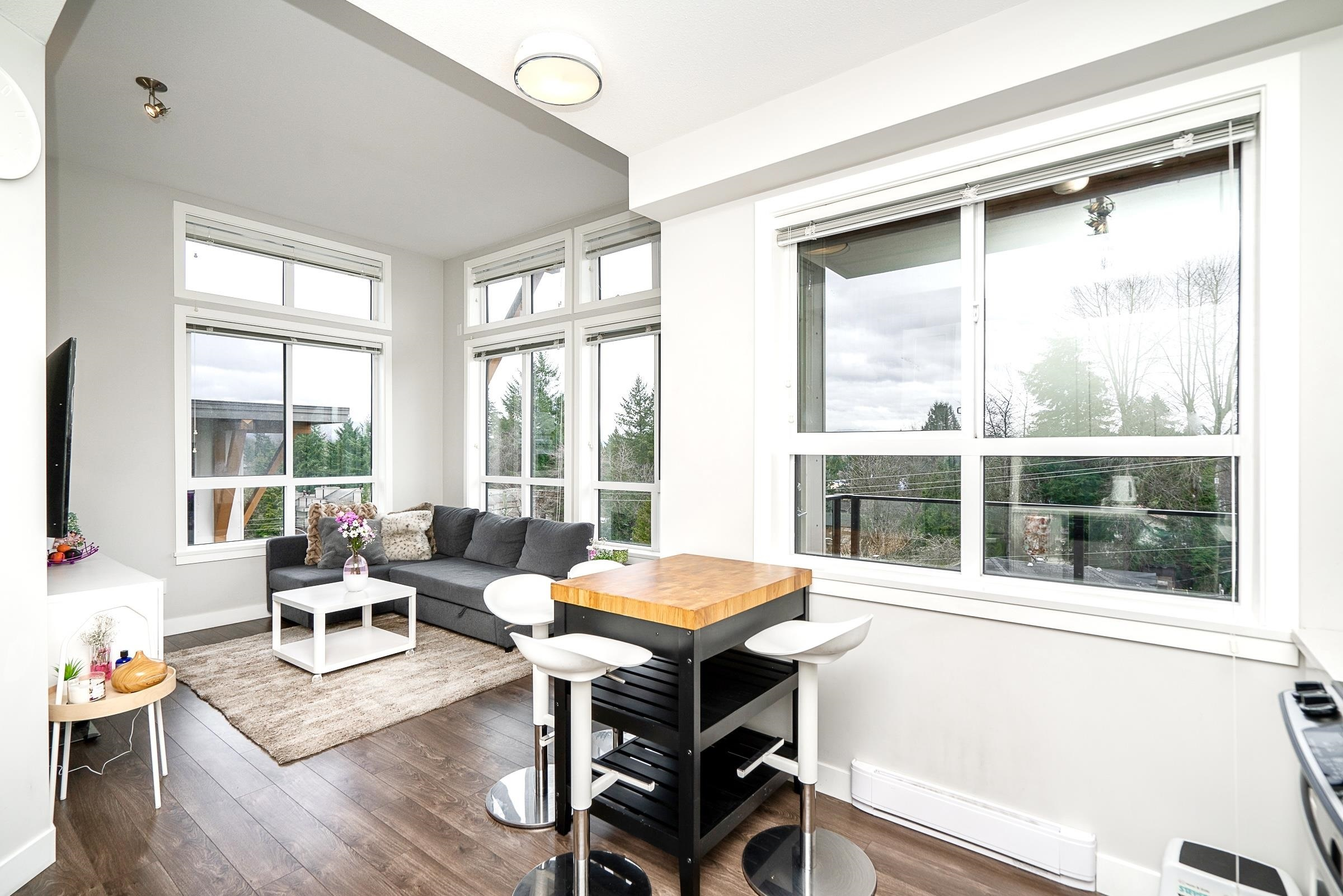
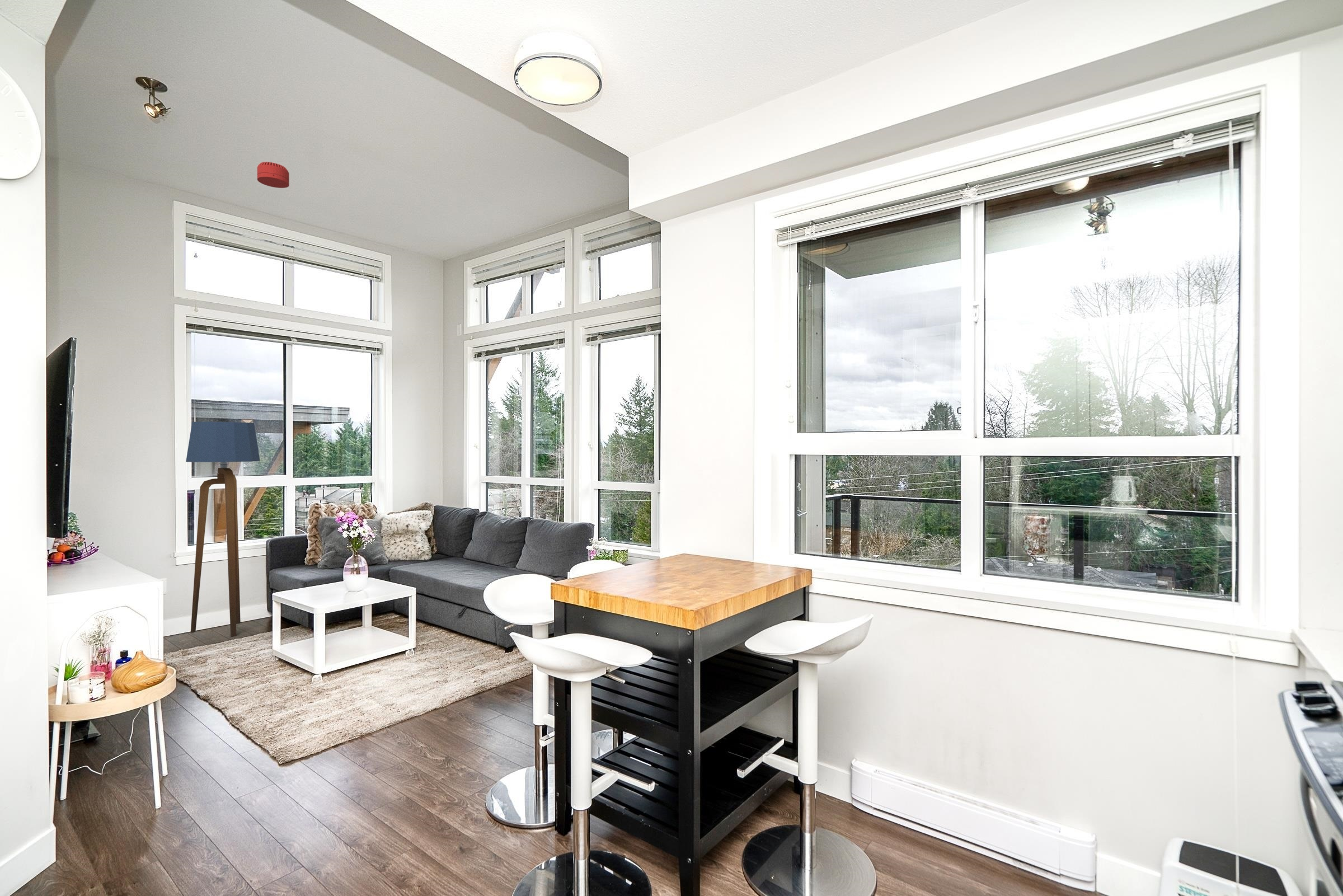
+ smoke detector (273, 174)
+ floor lamp (227, 527)
